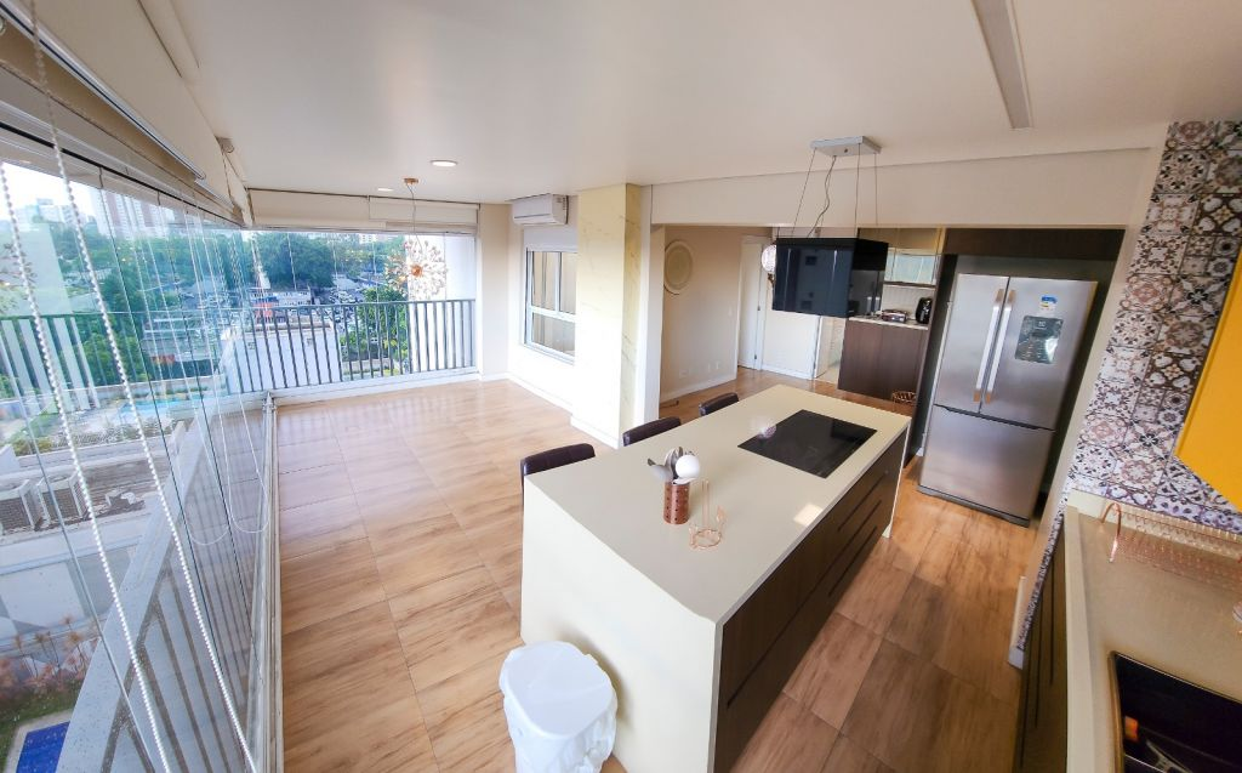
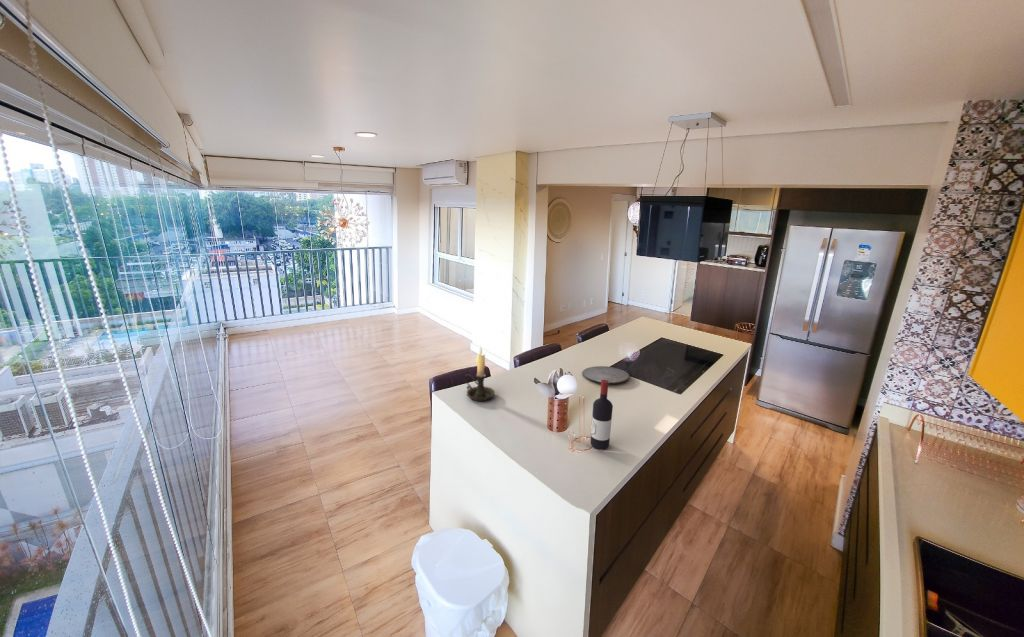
+ wine bottle (602, 414)
+ candle holder (477, 370)
+ plate (605, 374)
